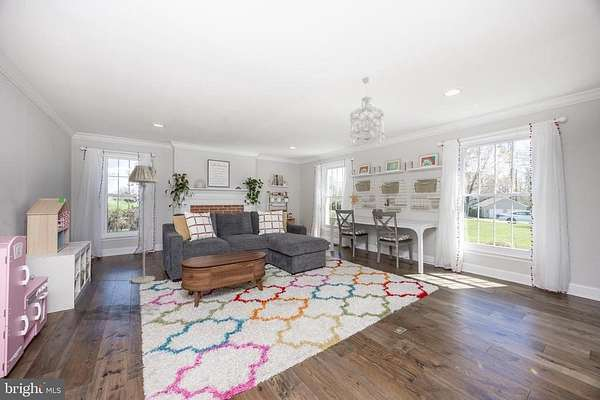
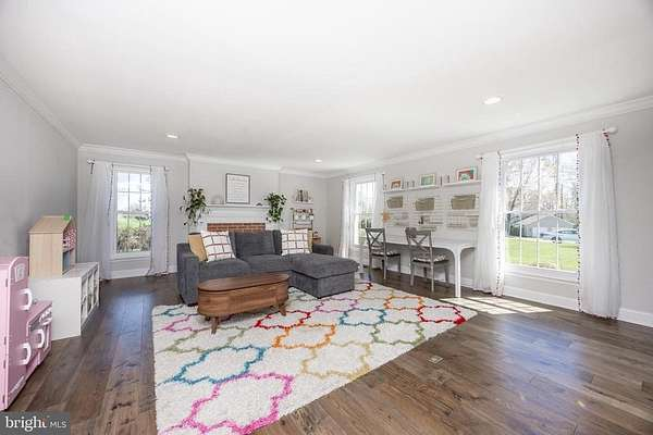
- chandelier (366, 110)
- floor lamp (143, 223)
